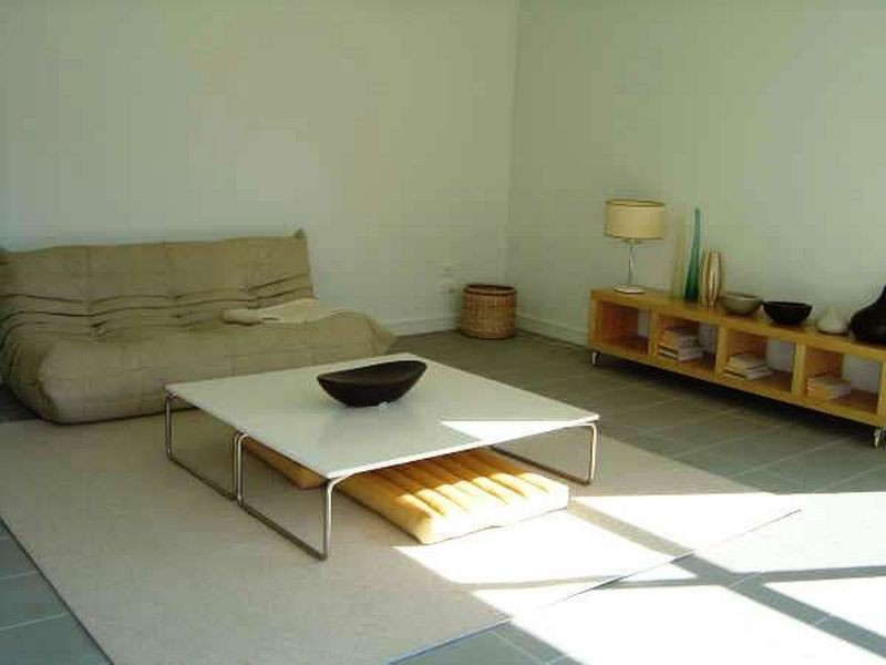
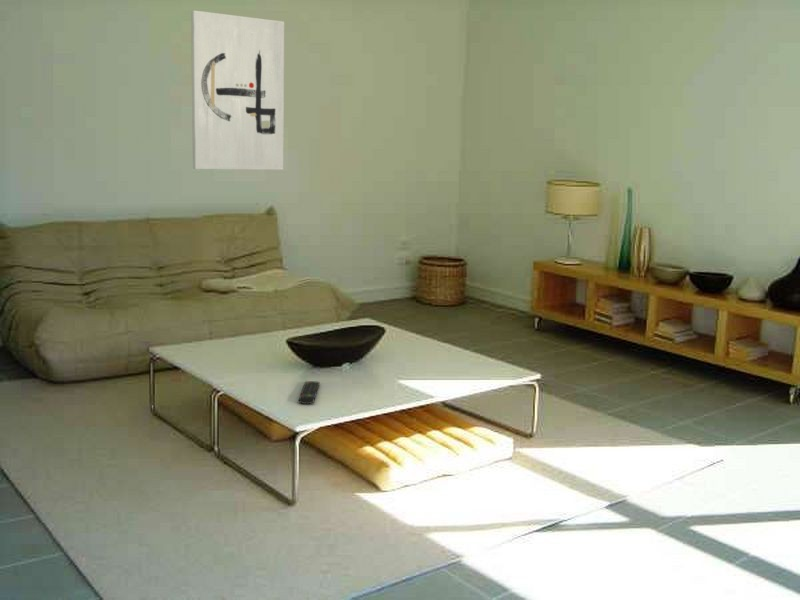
+ wall art (239, 94)
+ remote control (309, 392)
